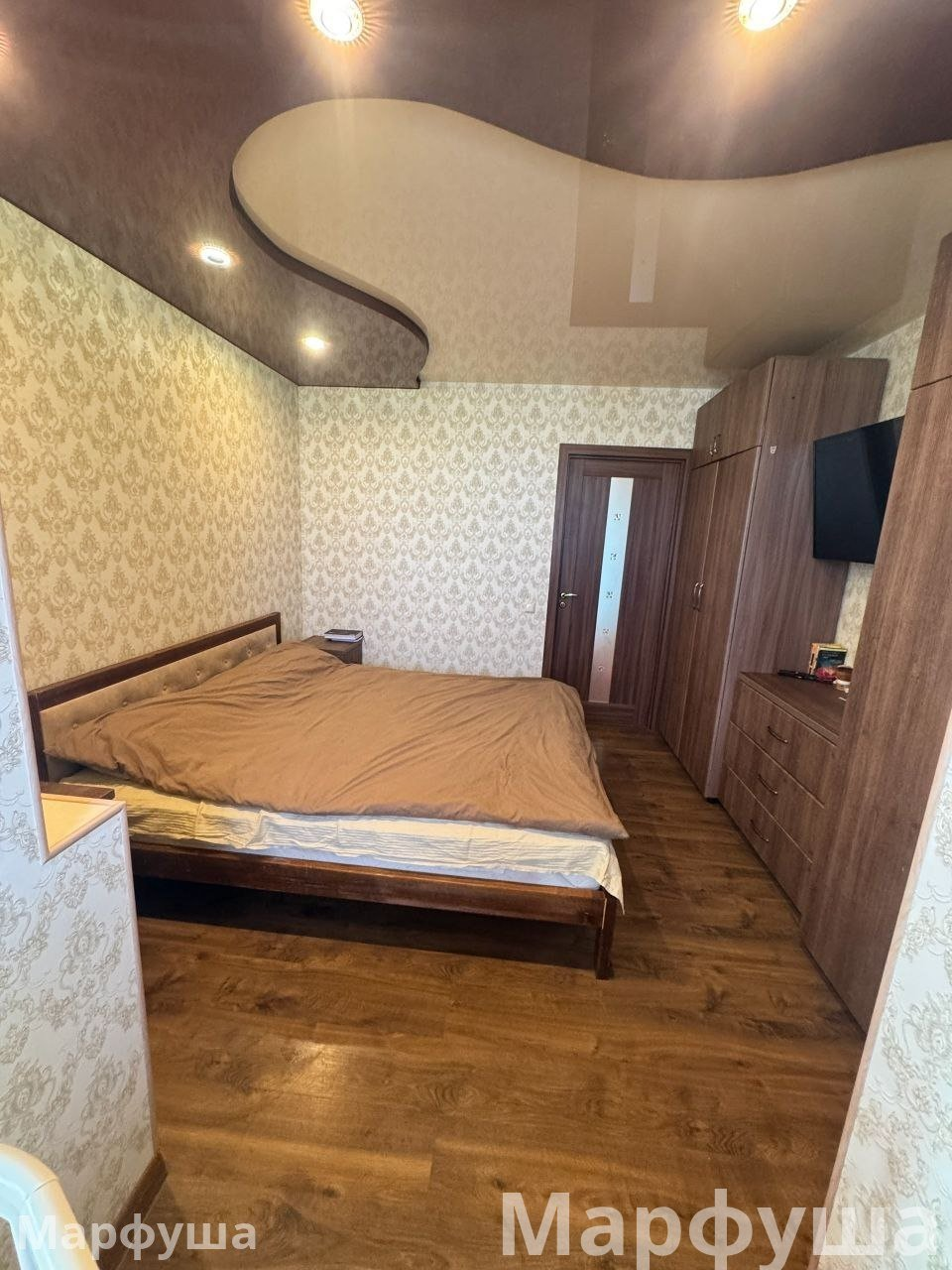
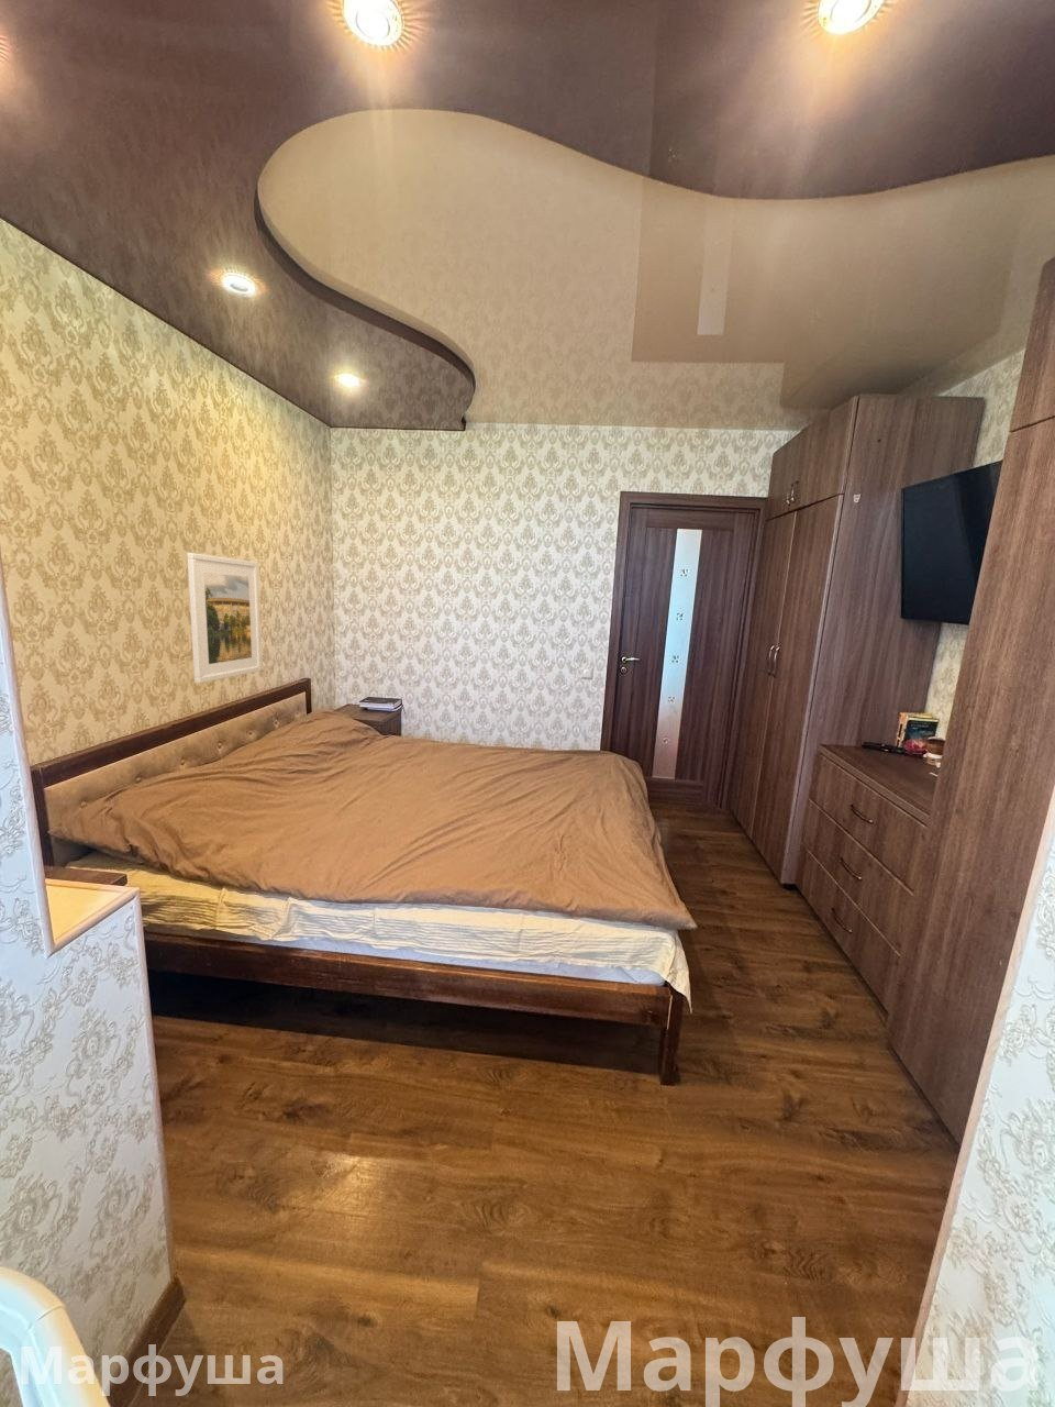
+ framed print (227, 618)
